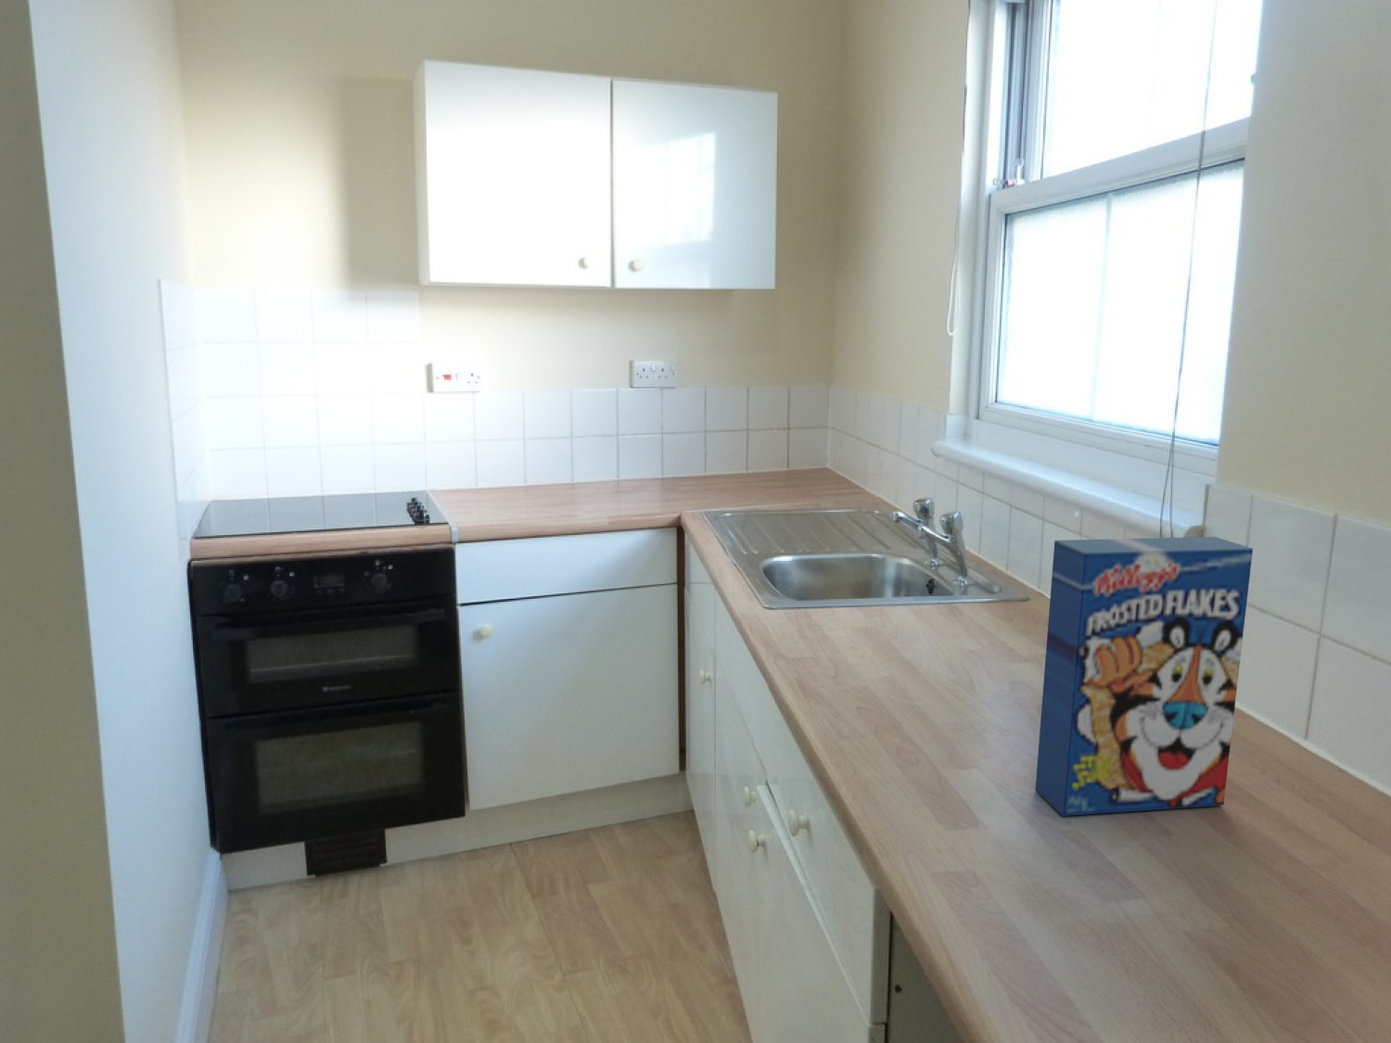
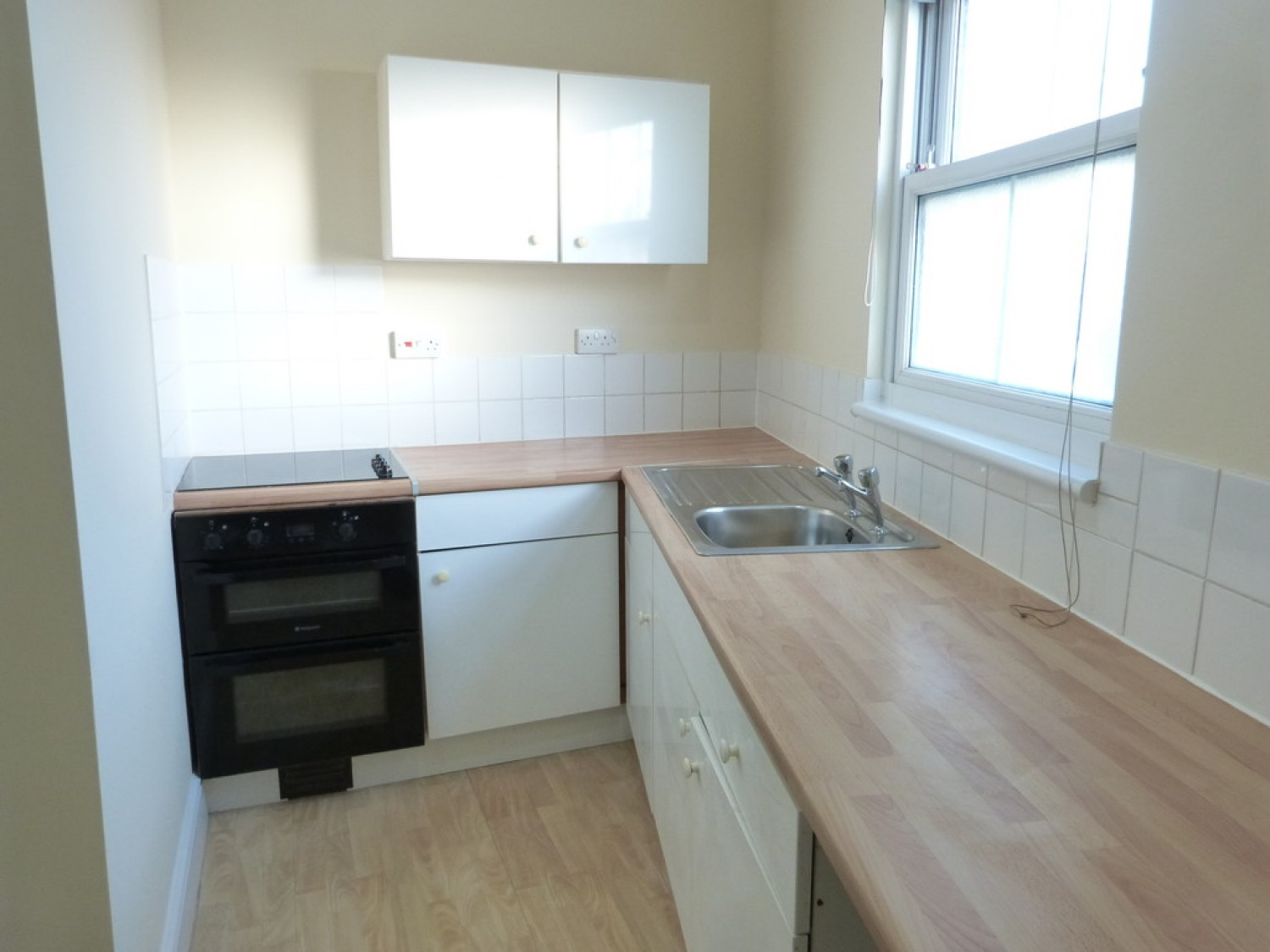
- cereal box (1140, 674)
